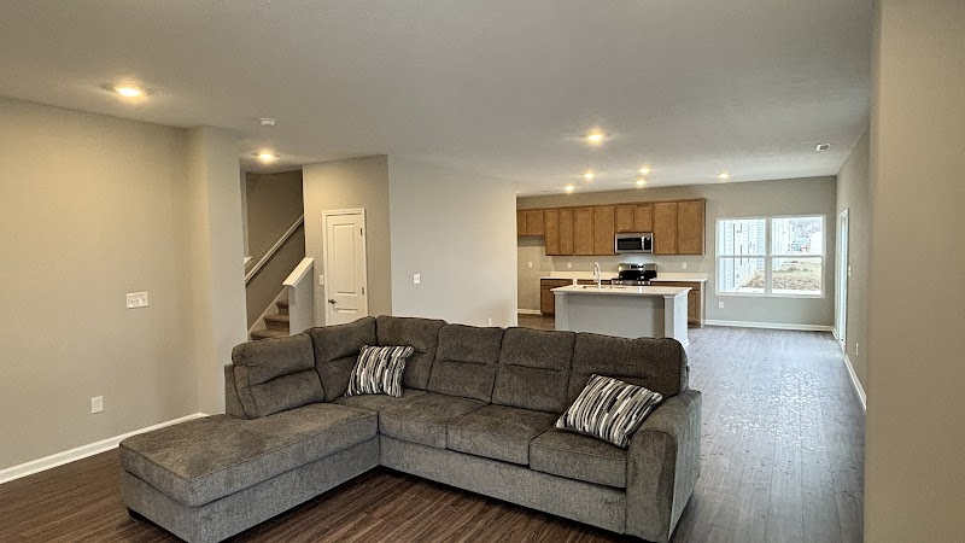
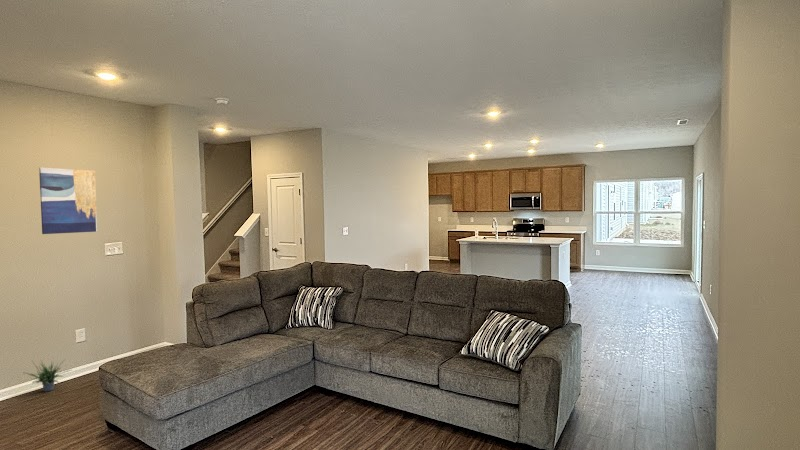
+ wall art (69, 201)
+ potted plant (46, 372)
